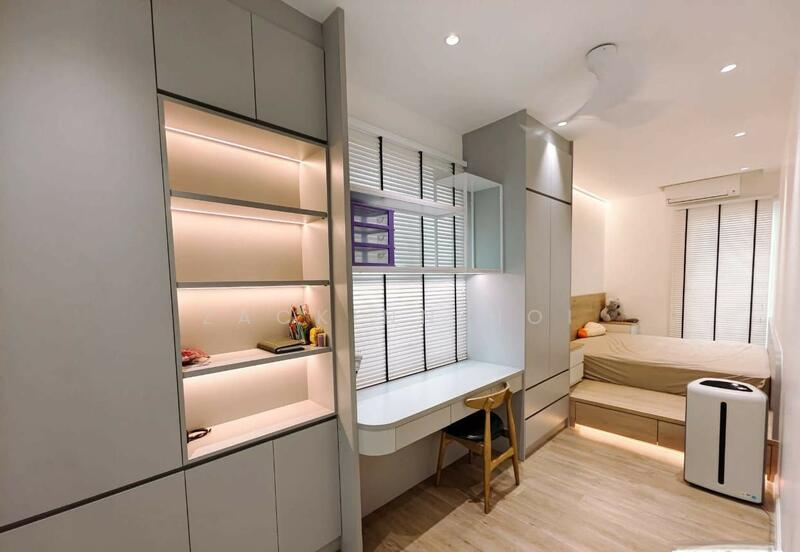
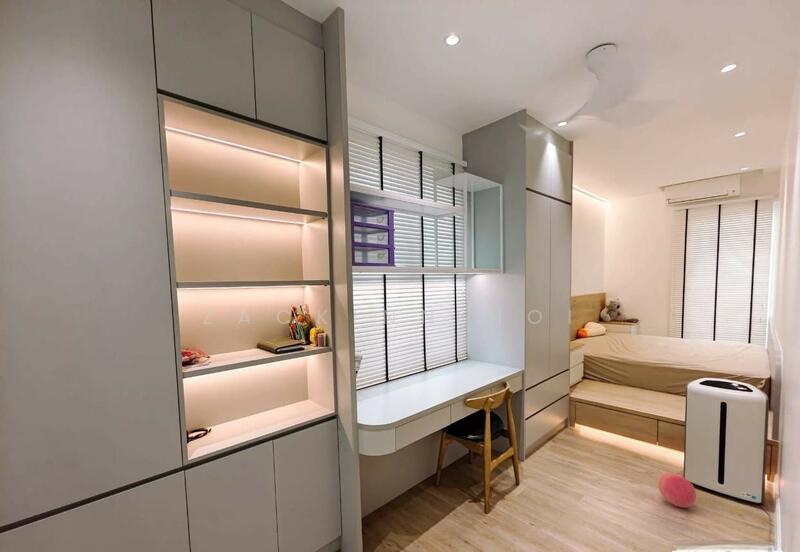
+ ball (676, 489)
